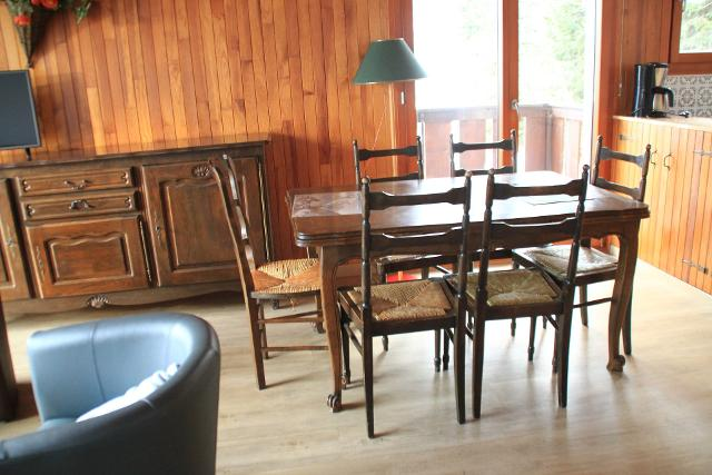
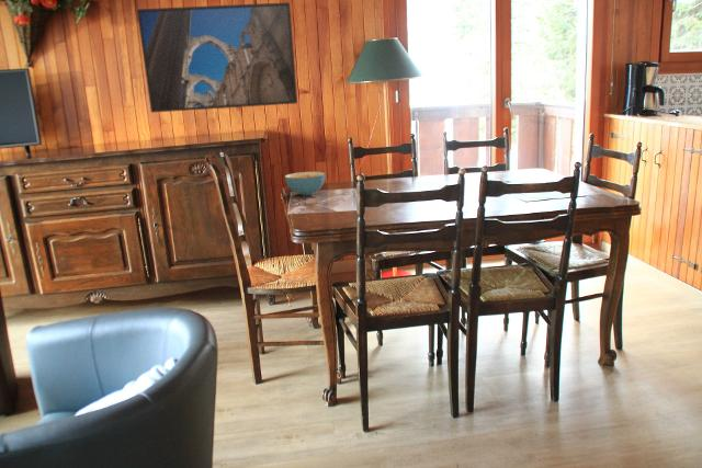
+ cereal bowl (305, 184)
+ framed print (219, 57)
